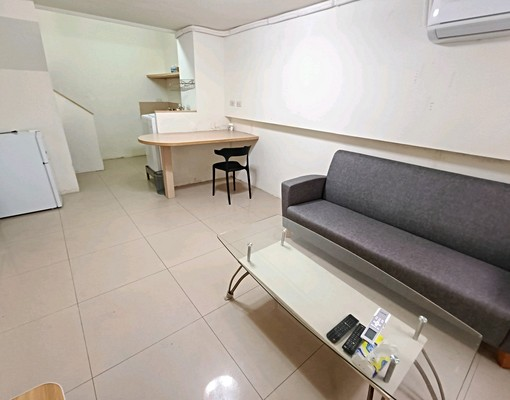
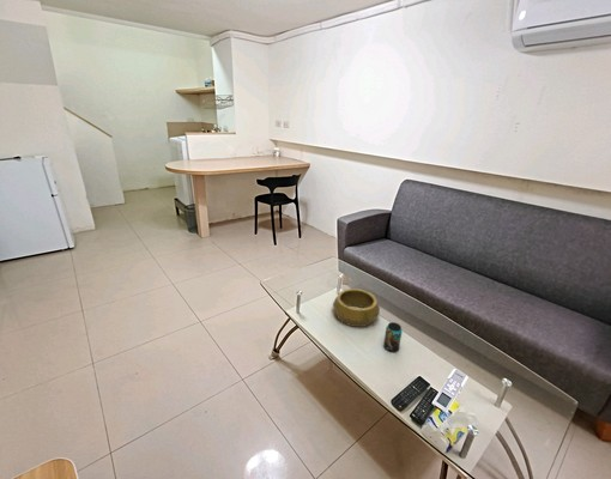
+ beverage can (392, 336)
+ decorative bowl (356, 305)
